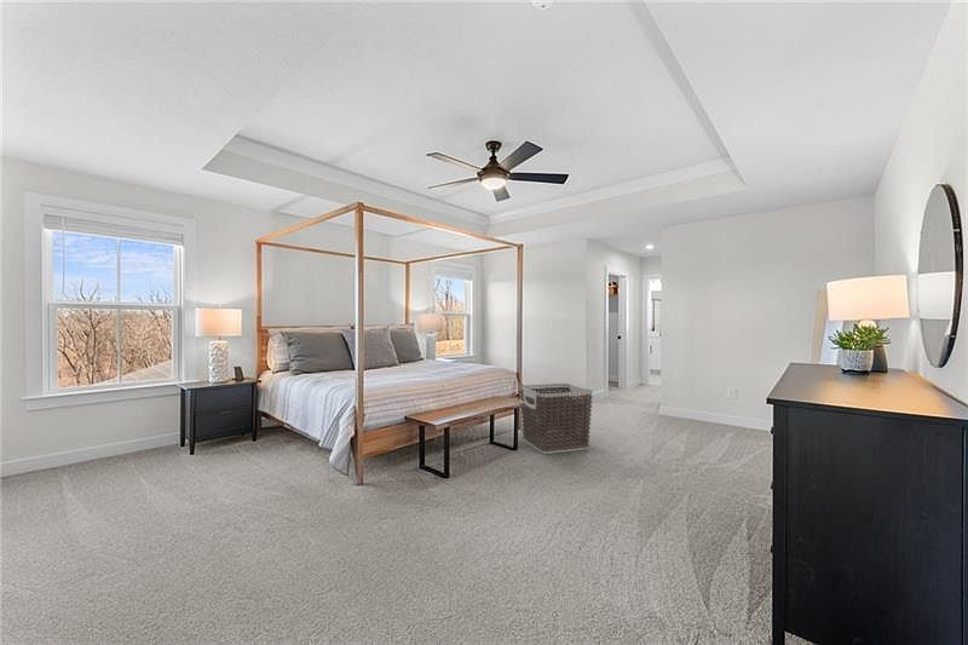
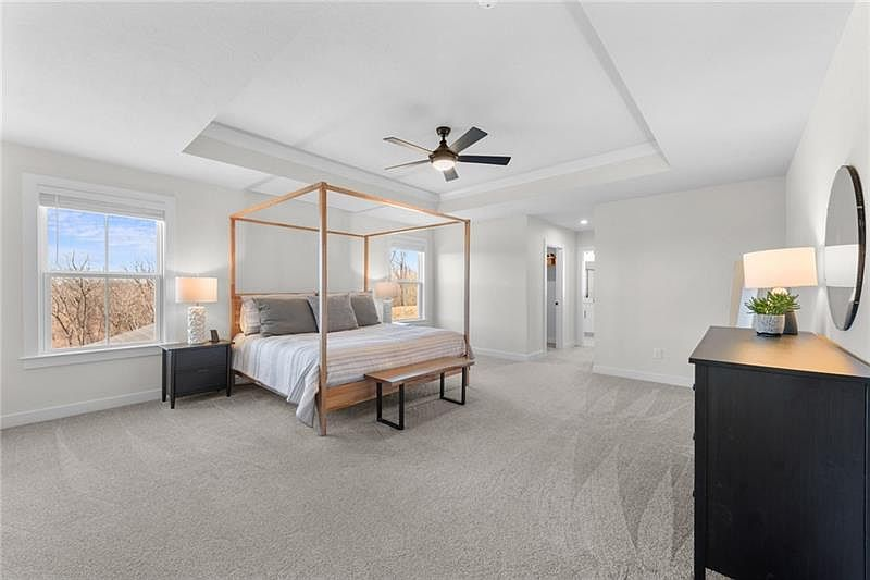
- clothes hamper (554, 415)
